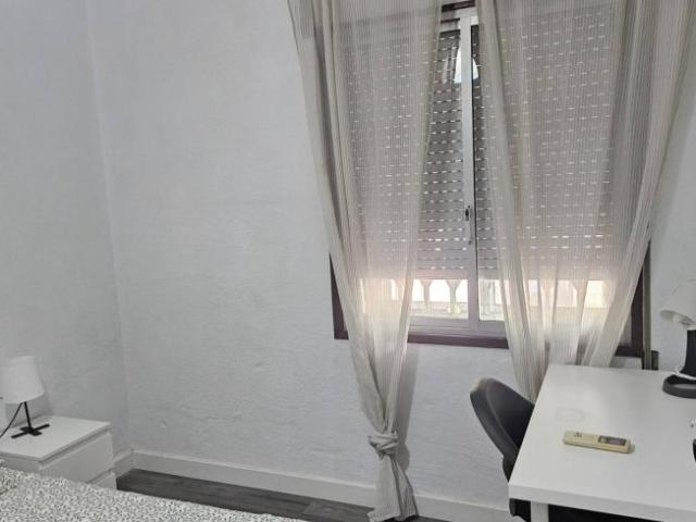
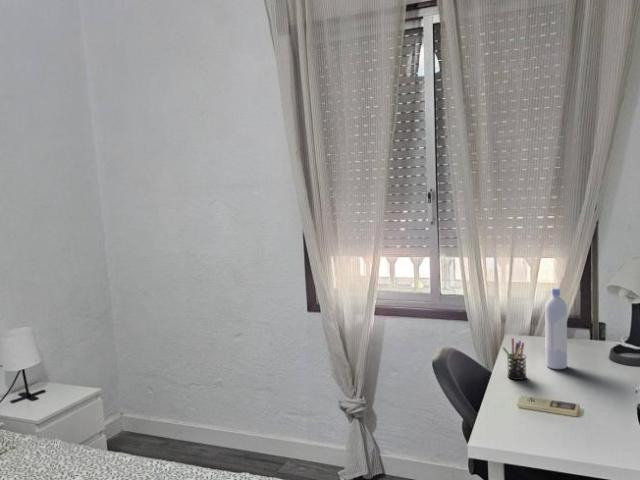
+ pen holder (514, 358)
+ bottle (556, 327)
